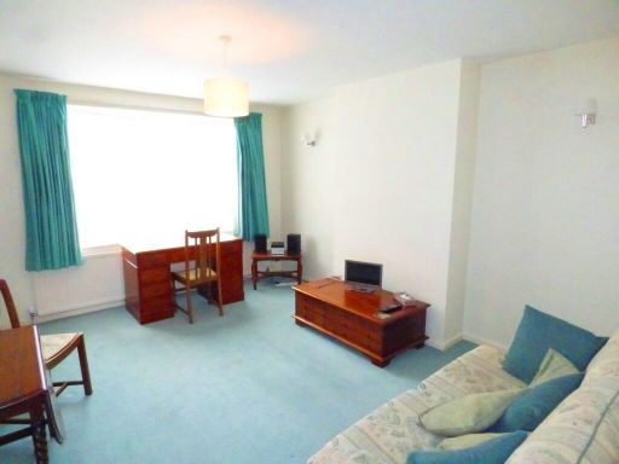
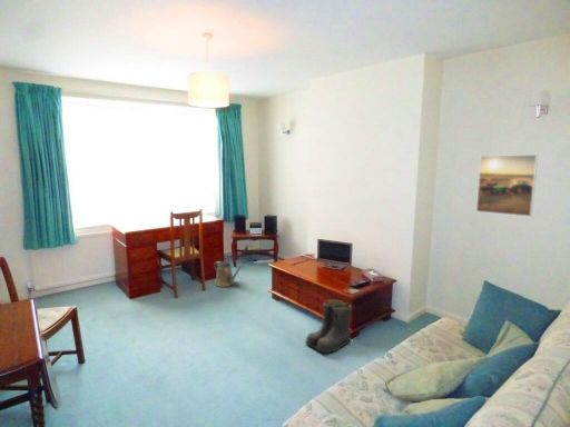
+ boots (328, 324)
+ watering can (228, 272)
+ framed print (504, 185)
